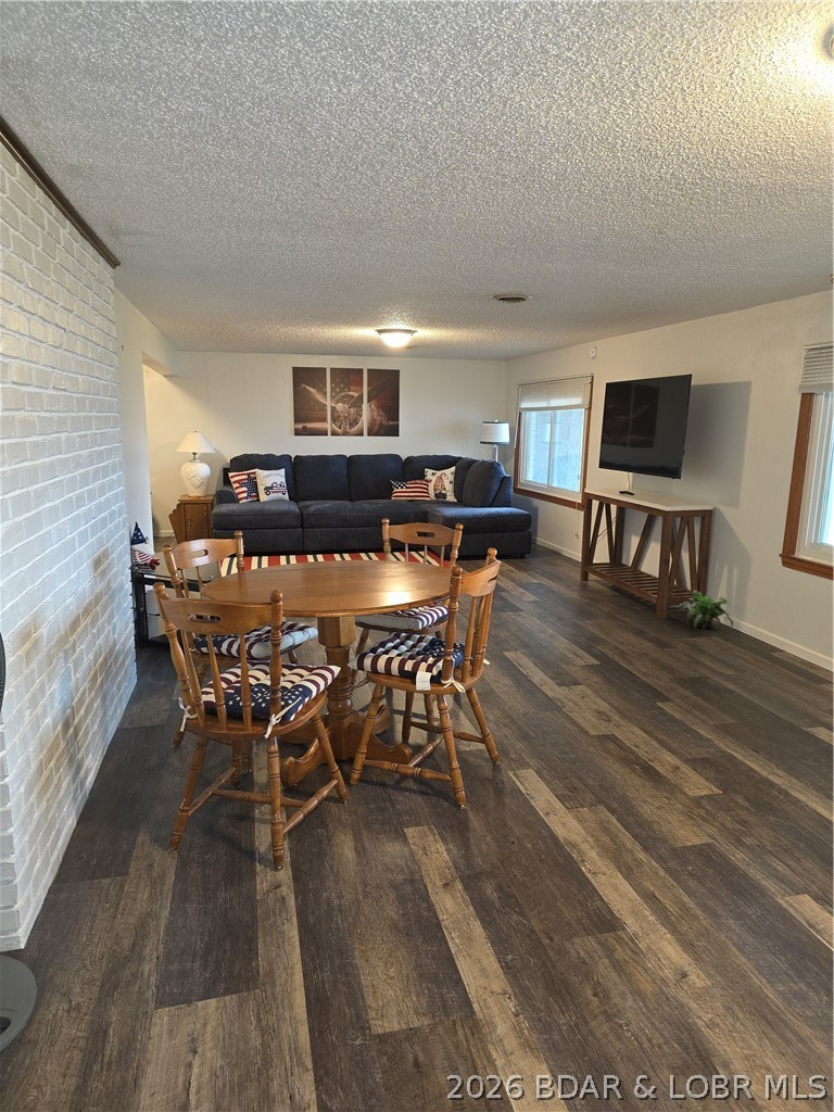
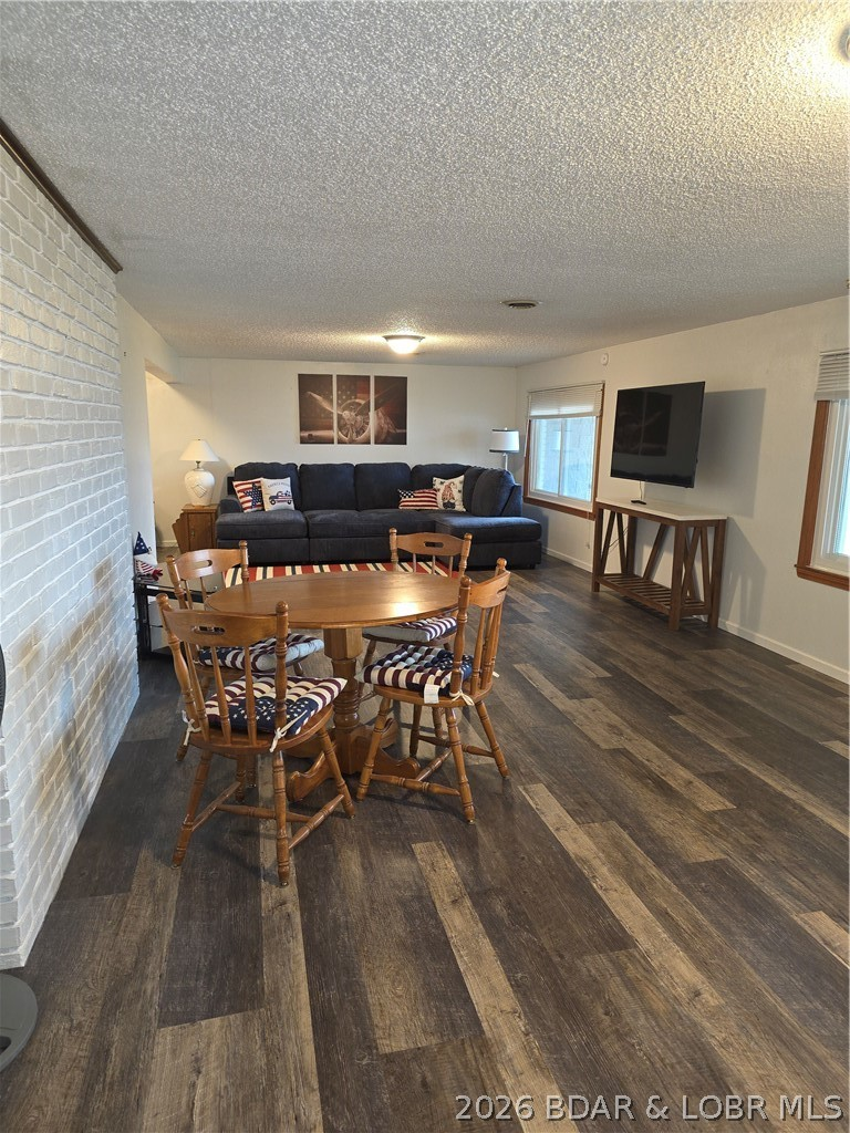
- potted plant (703, 608)
